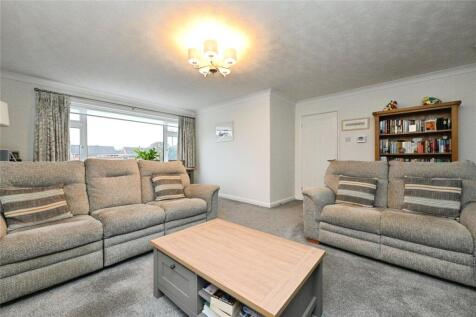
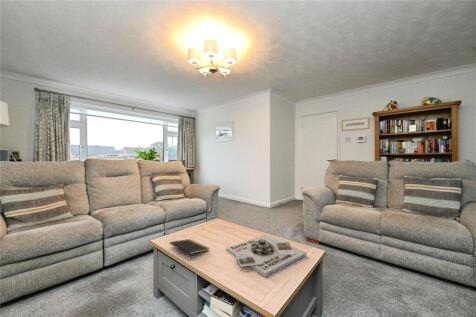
+ notepad (189, 246)
+ board game (261, 248)
